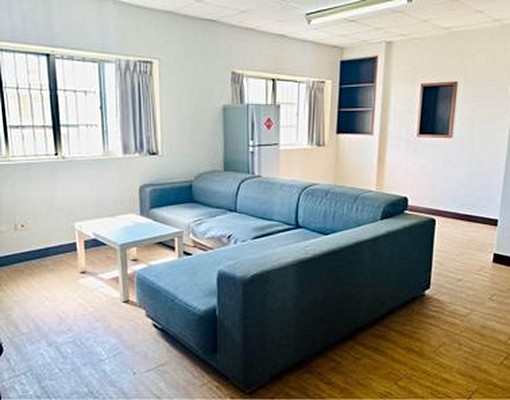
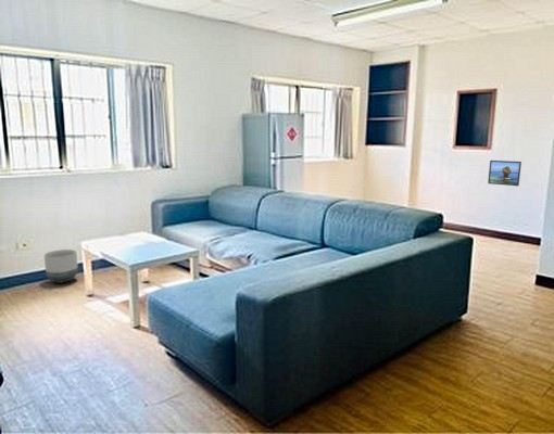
+ planter (61, 267)
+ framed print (504, 173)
